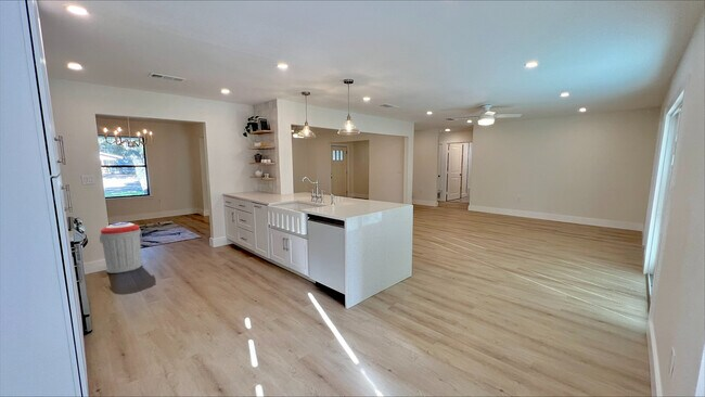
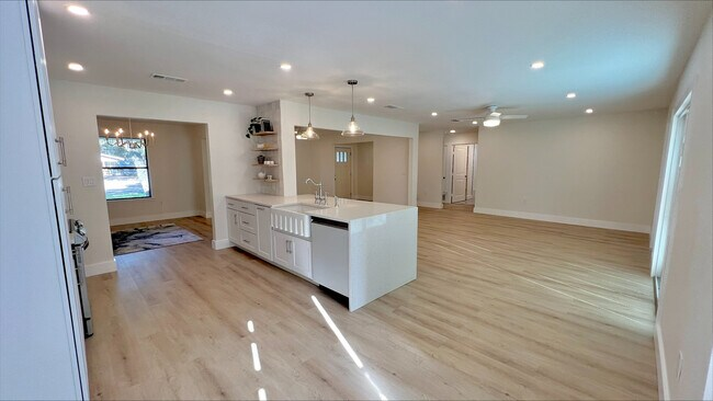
- trash can (121, 245)
